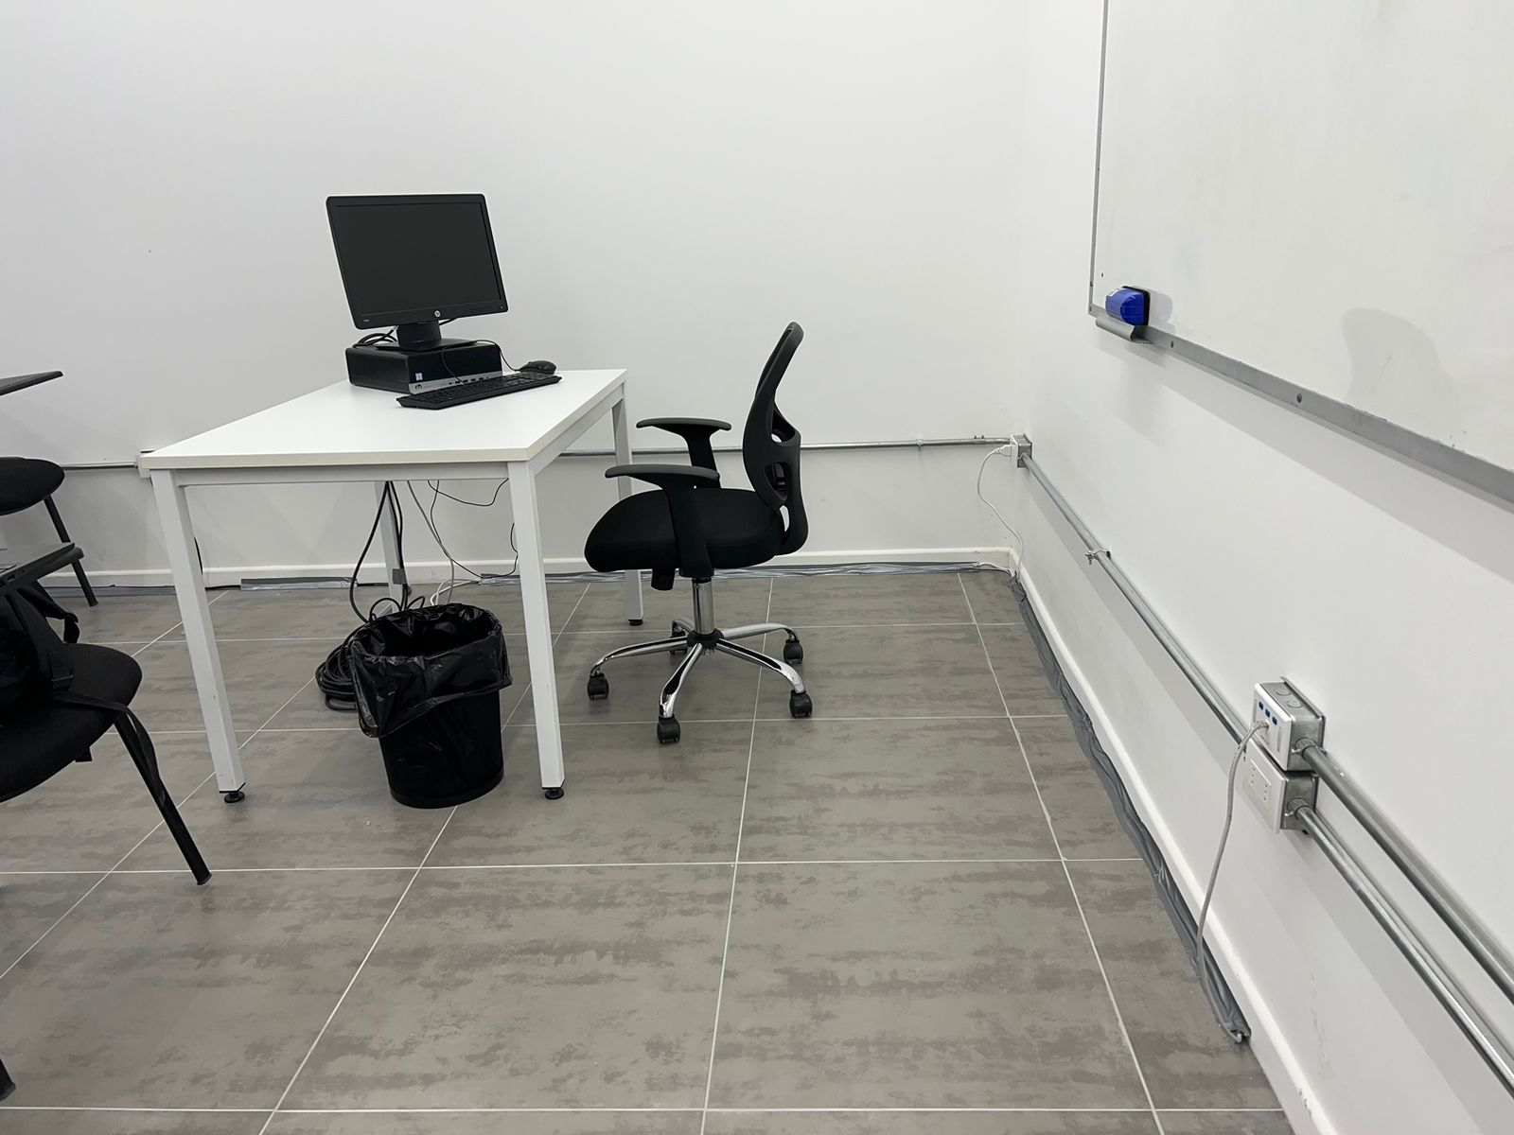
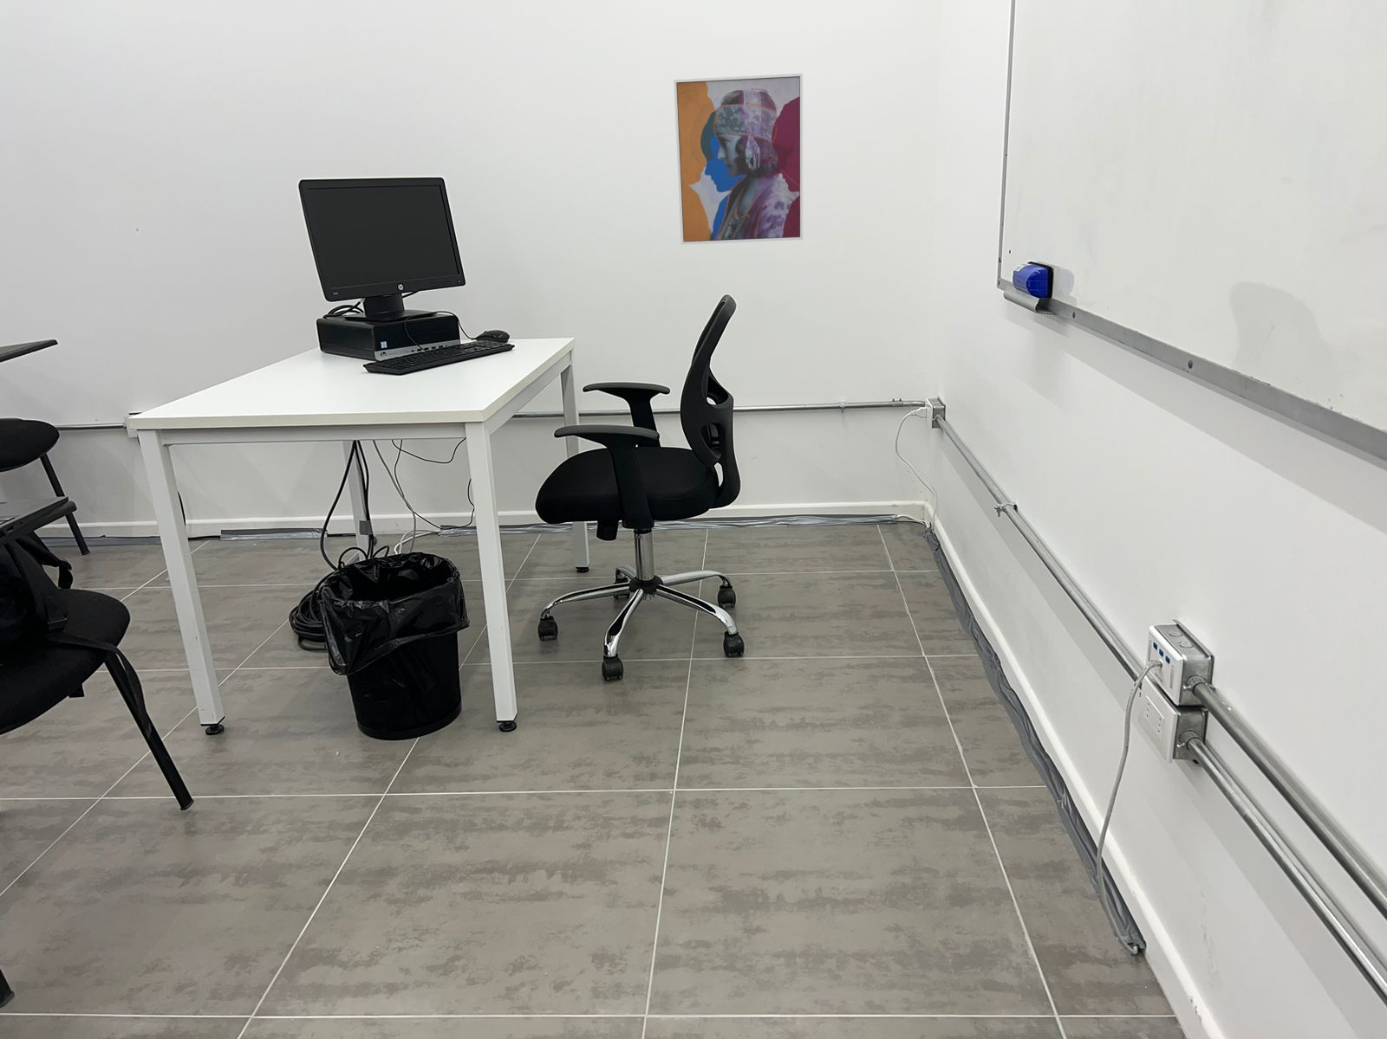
+ wall art (739, 162)
